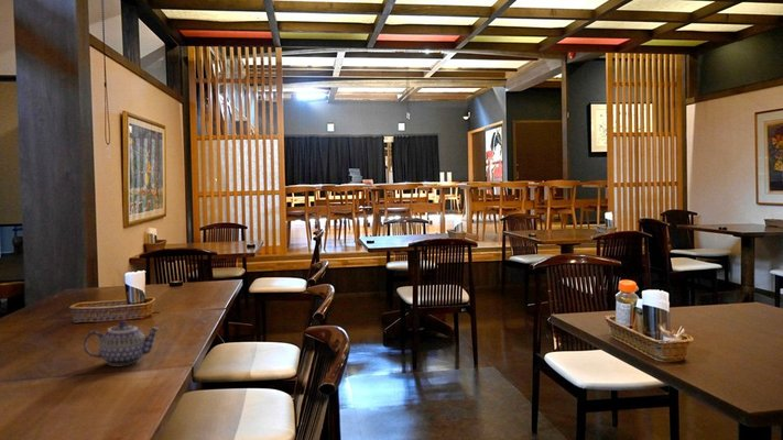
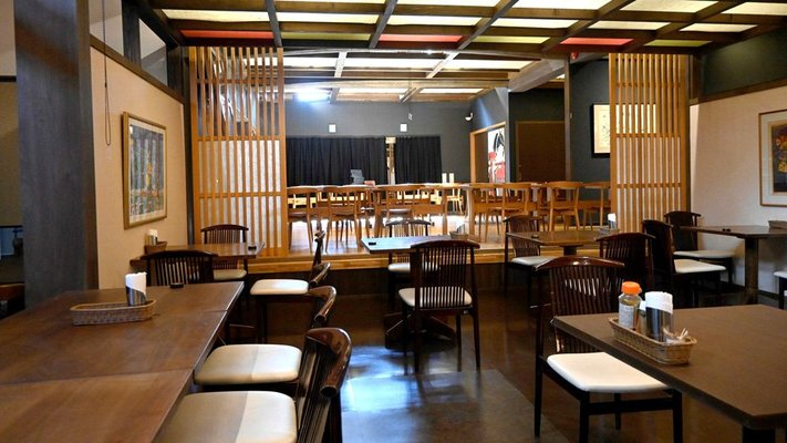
- teapot (122, 341)
